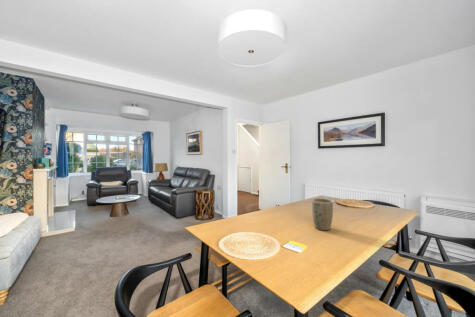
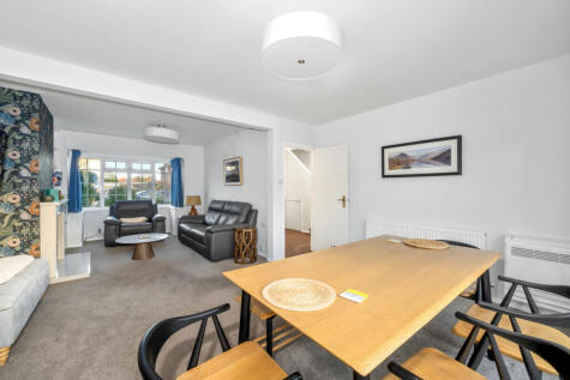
- plant pot (322, 214)
